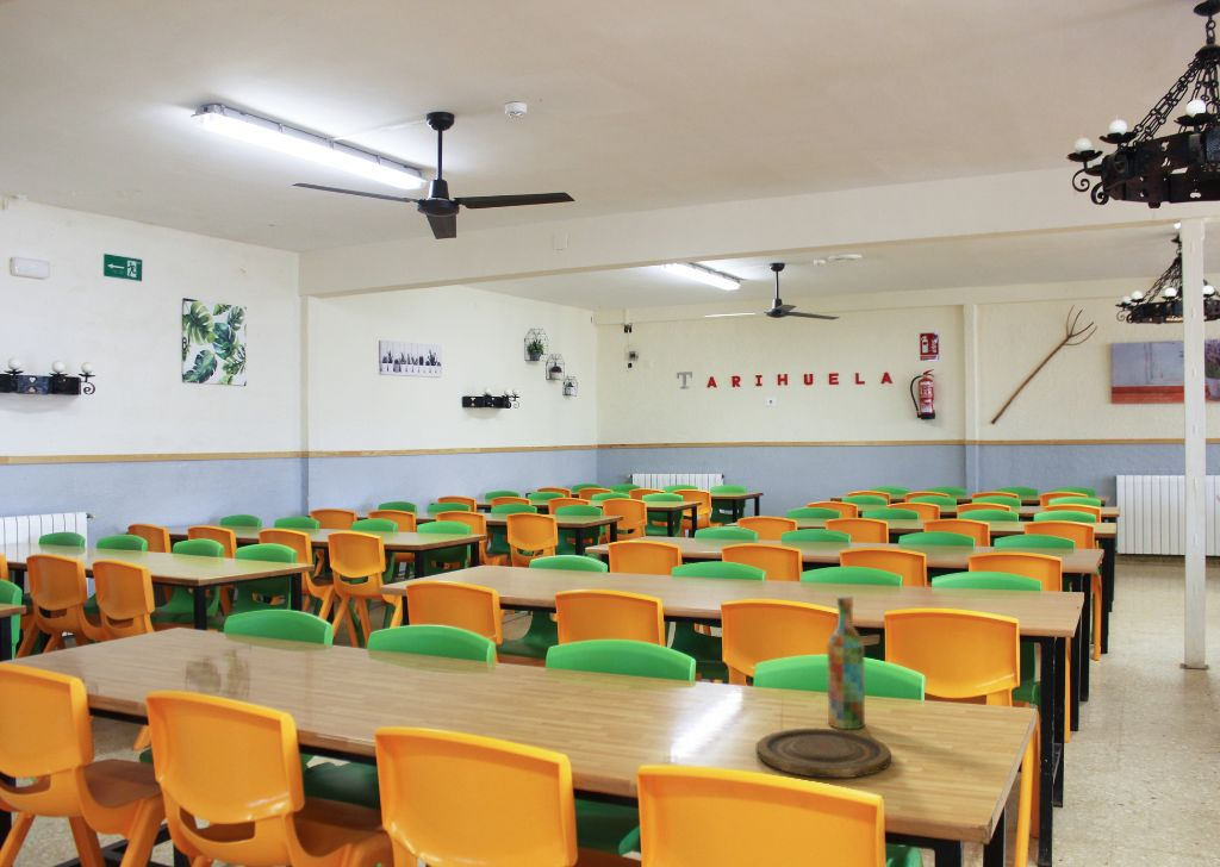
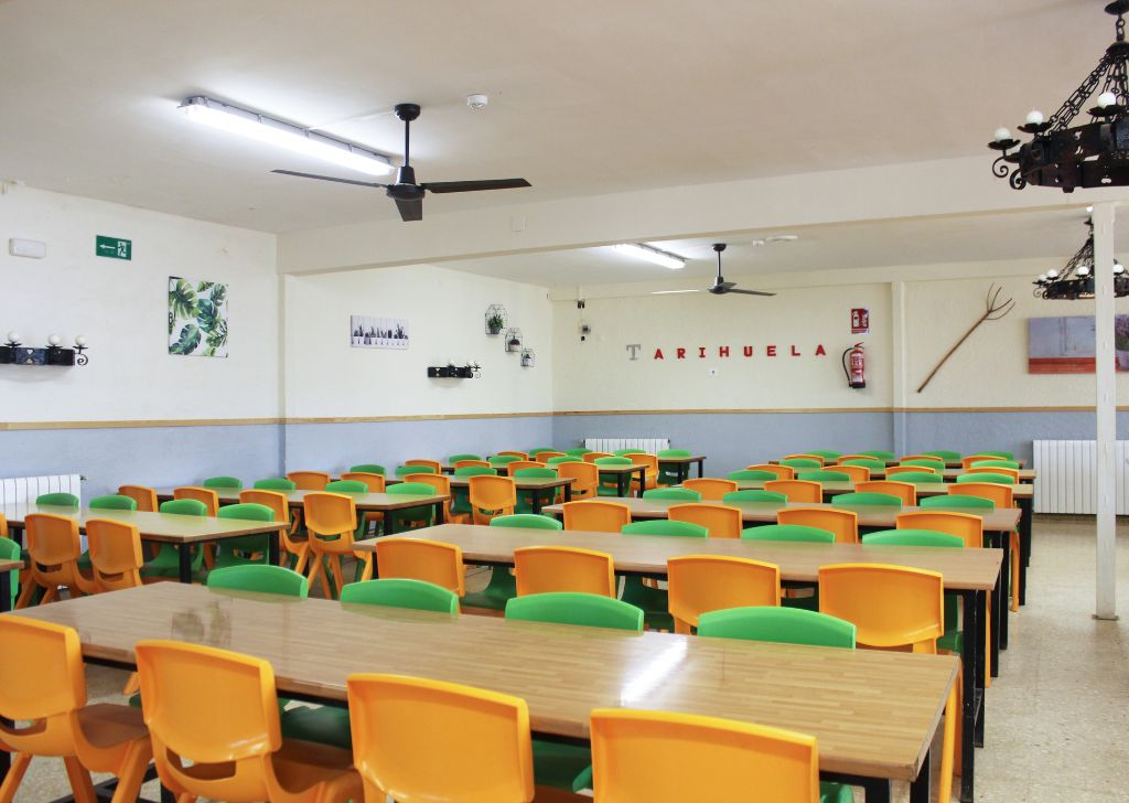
- wine bottle (845, 660)
- plate (822, 750)
